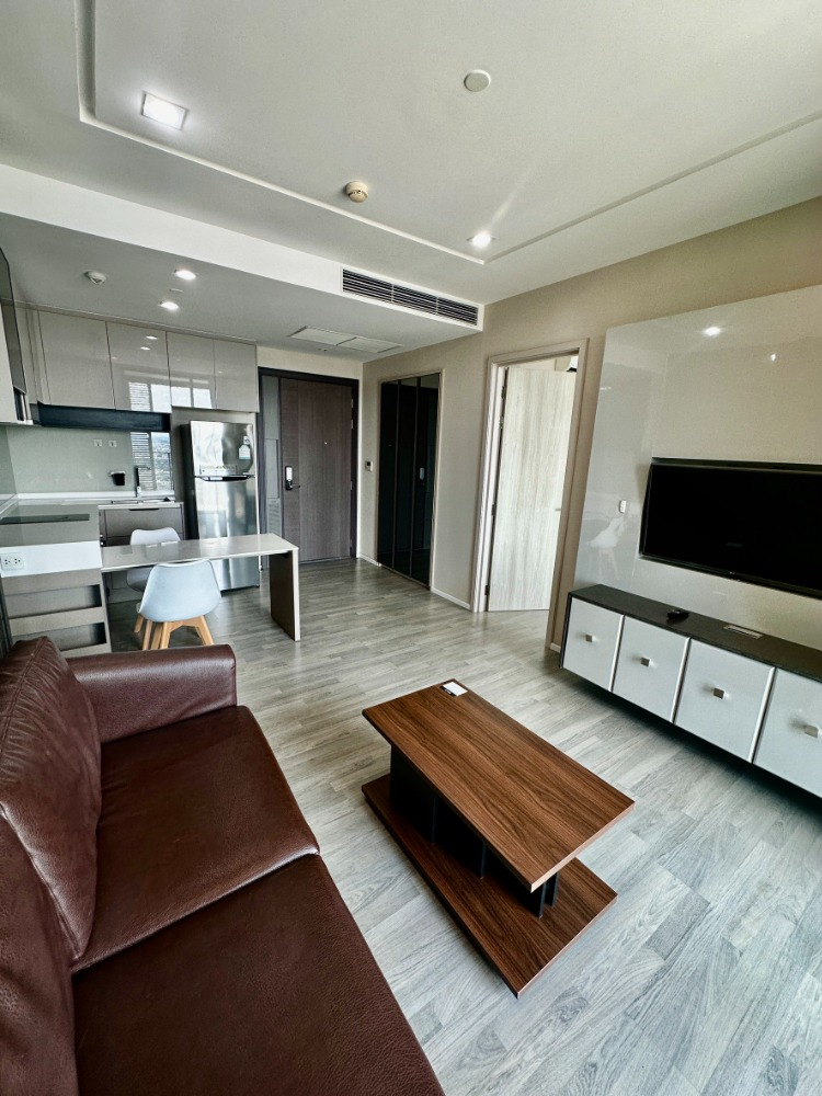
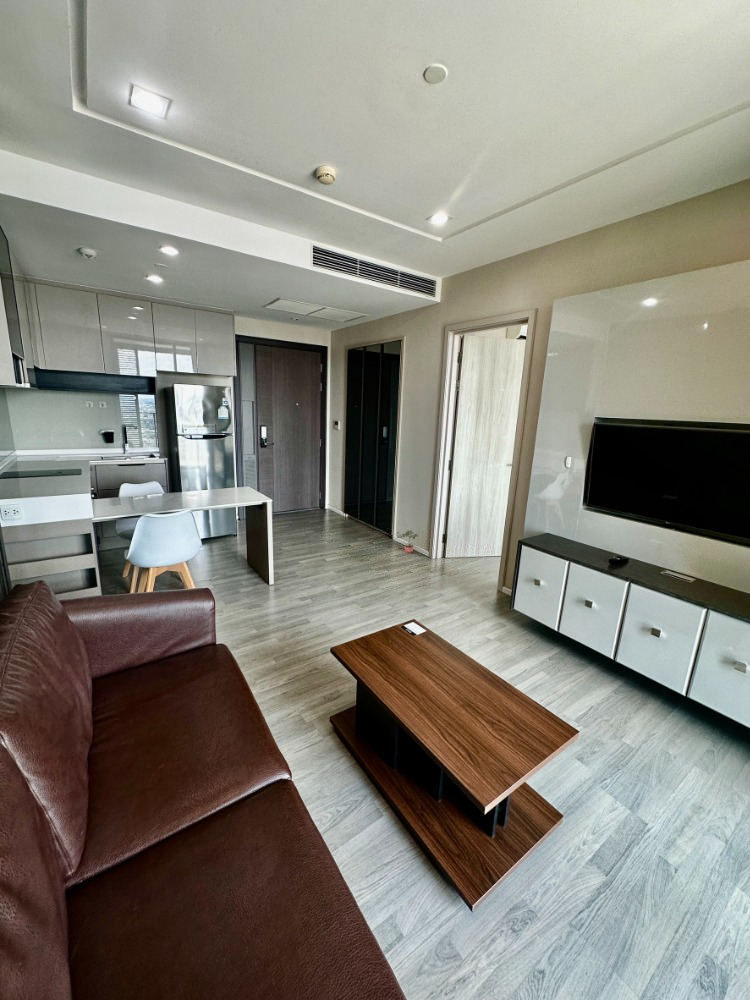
+ potted plant (409, 539)
